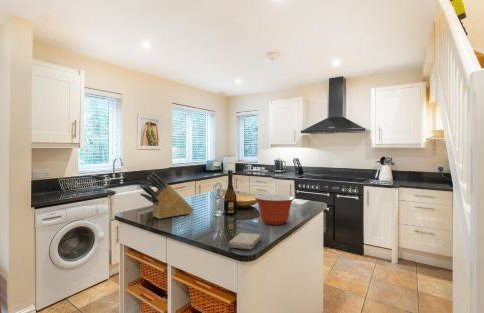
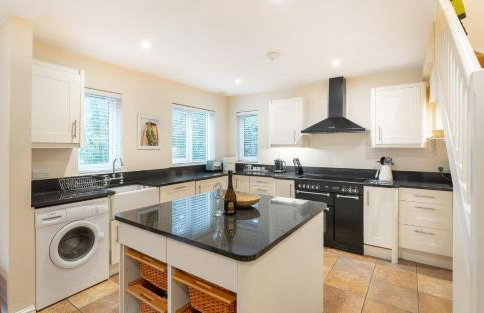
- knife block (167, 193)
- washcloth (245, 239)
- mixing bowl (274, 209)
